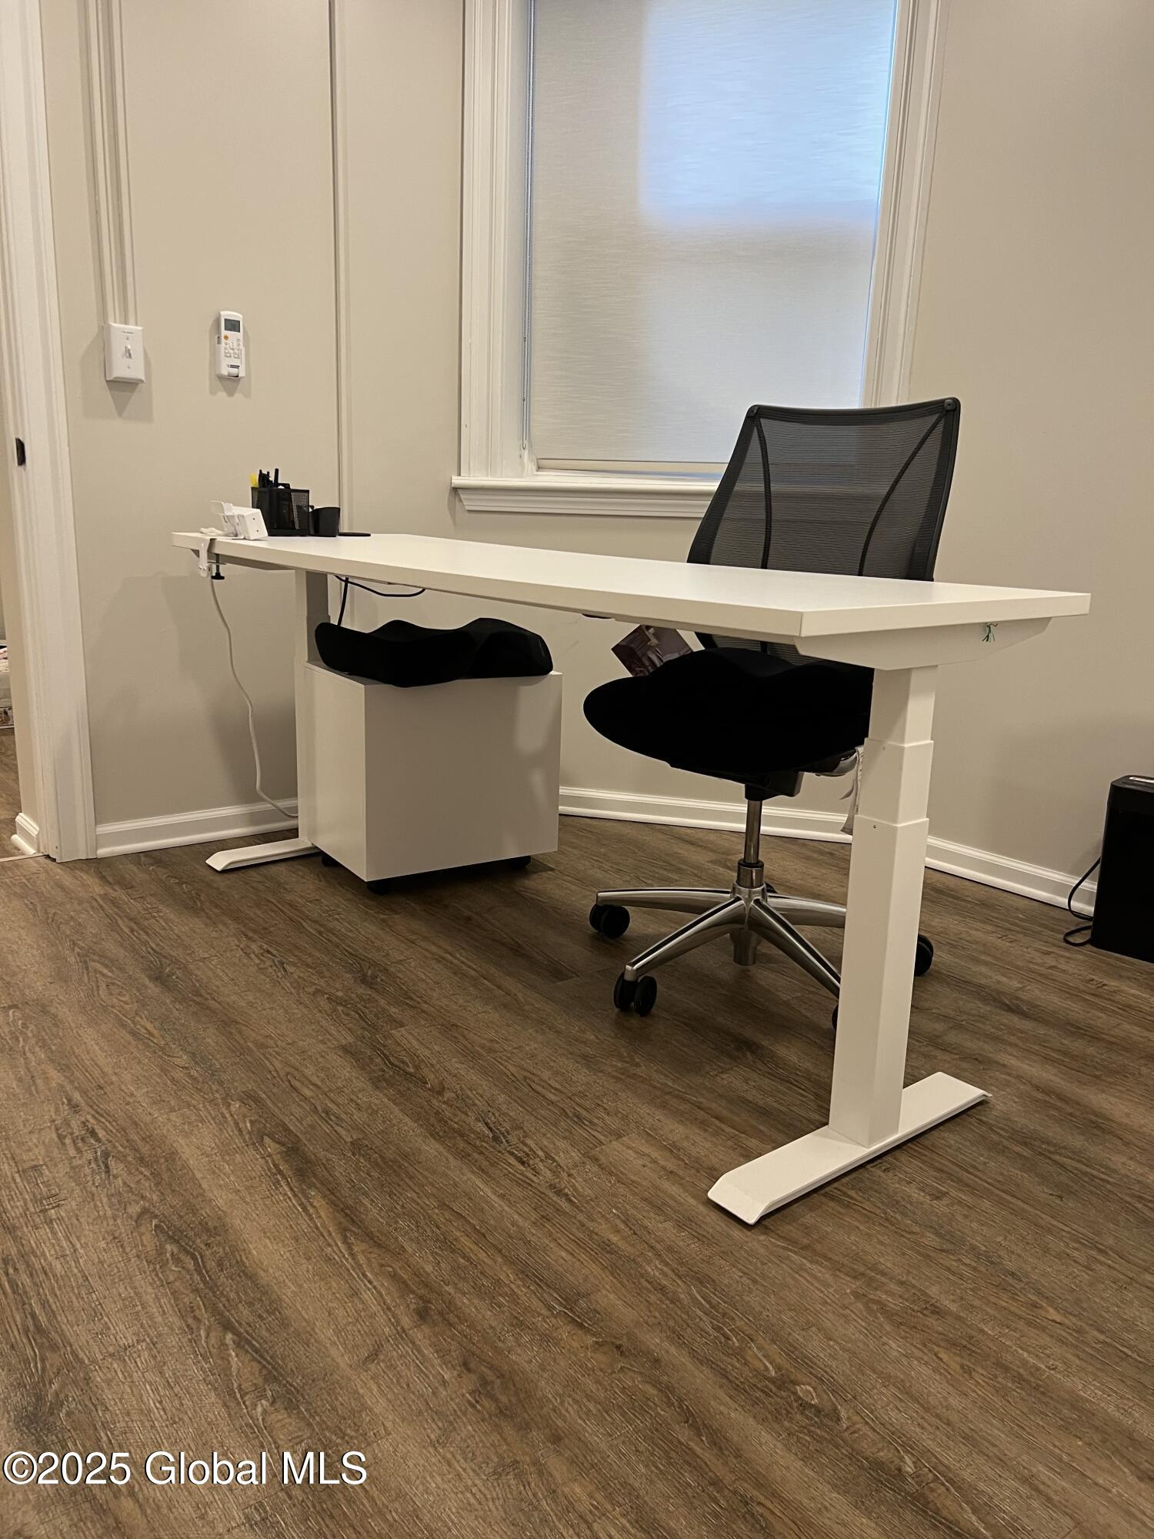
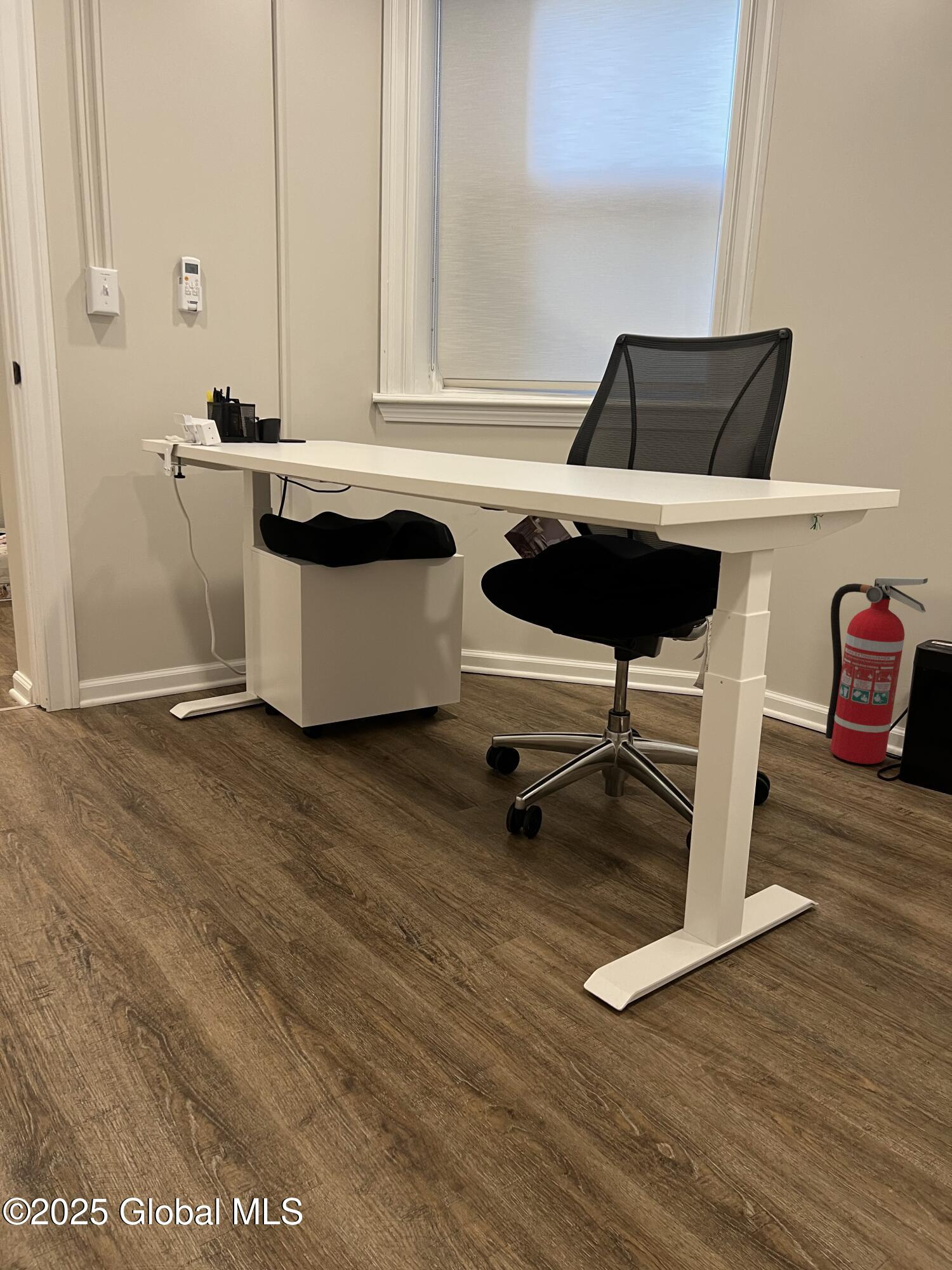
+ fire extinguisher (867, 665)
